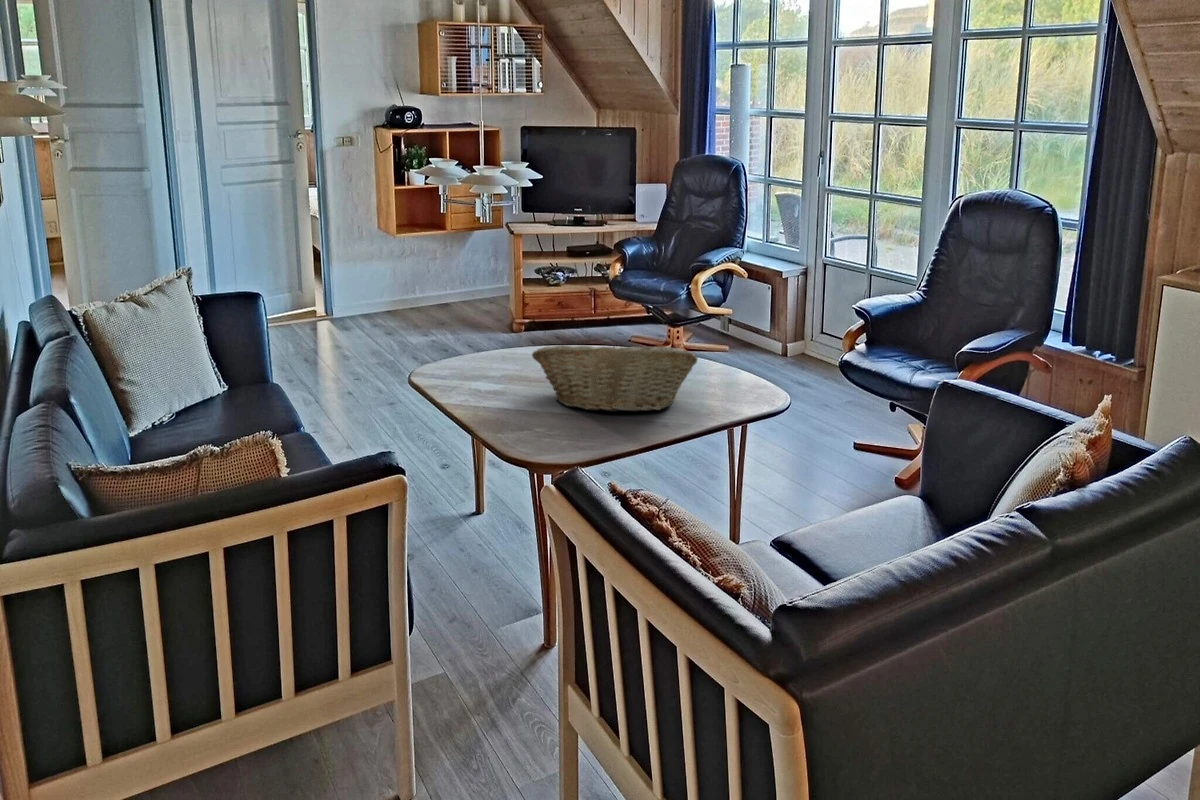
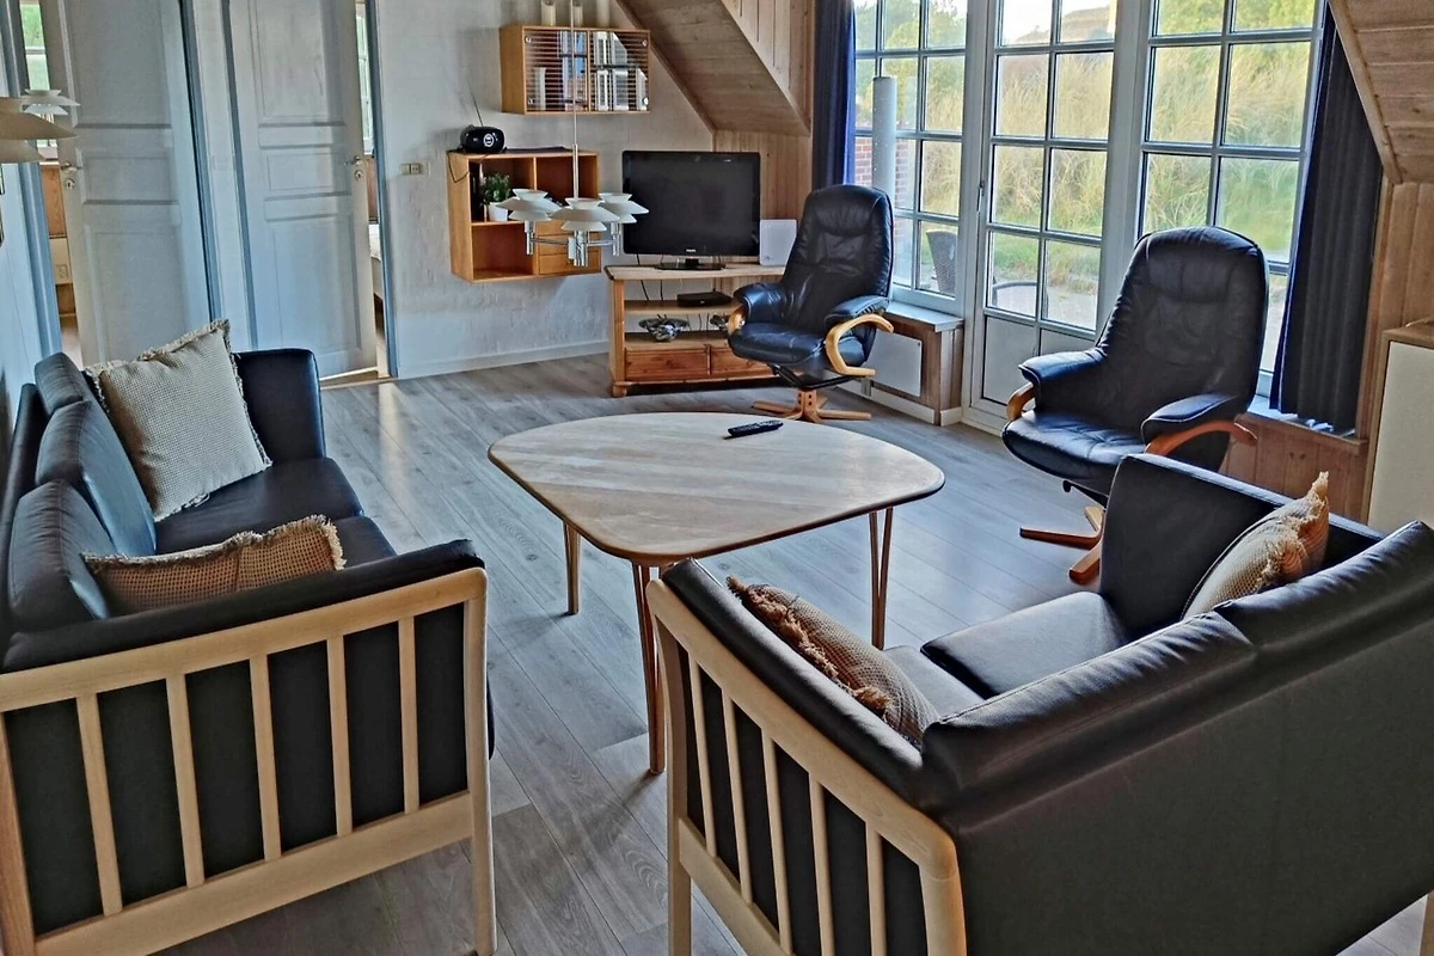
- fruit basket (614, 369)
